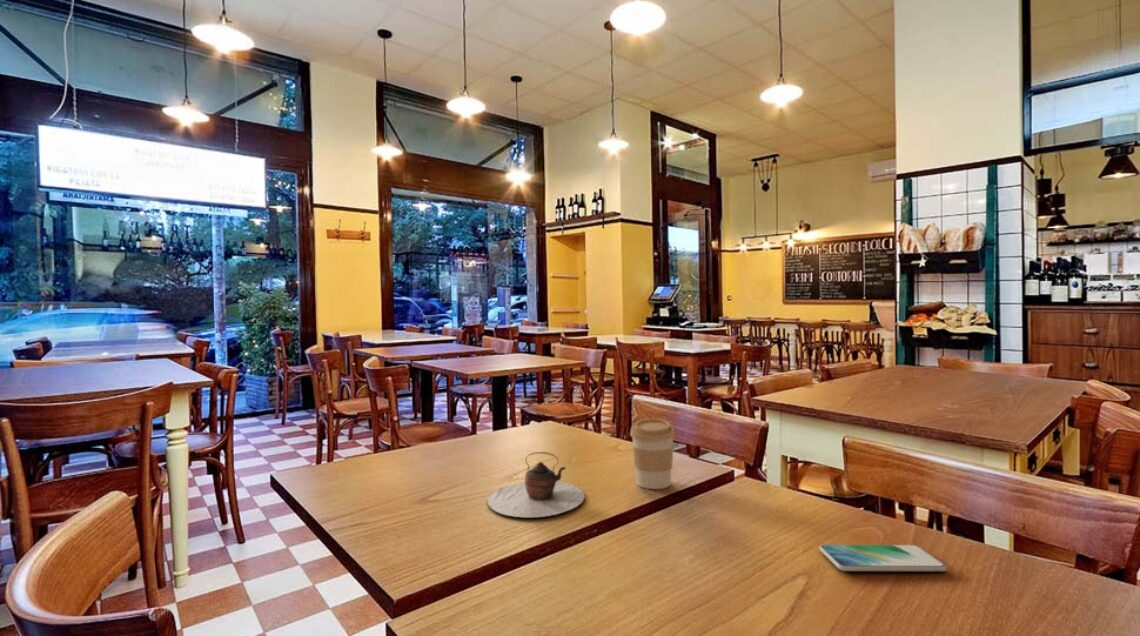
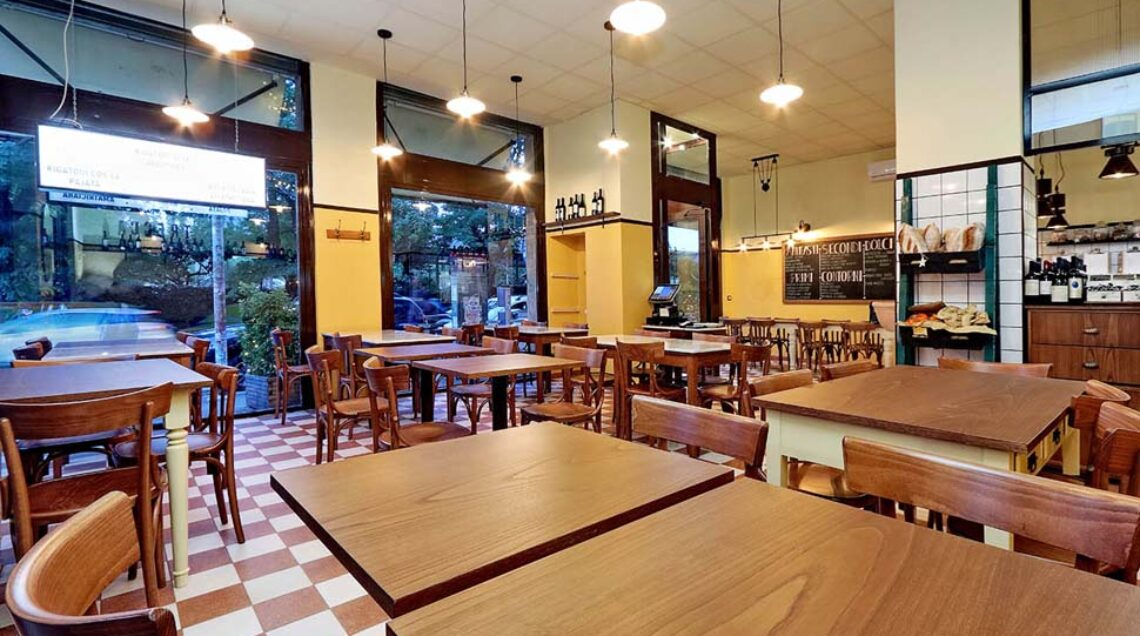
- smartphone (880, 557)
- teapot (535, 475)
- coffee cup (652, 452)
